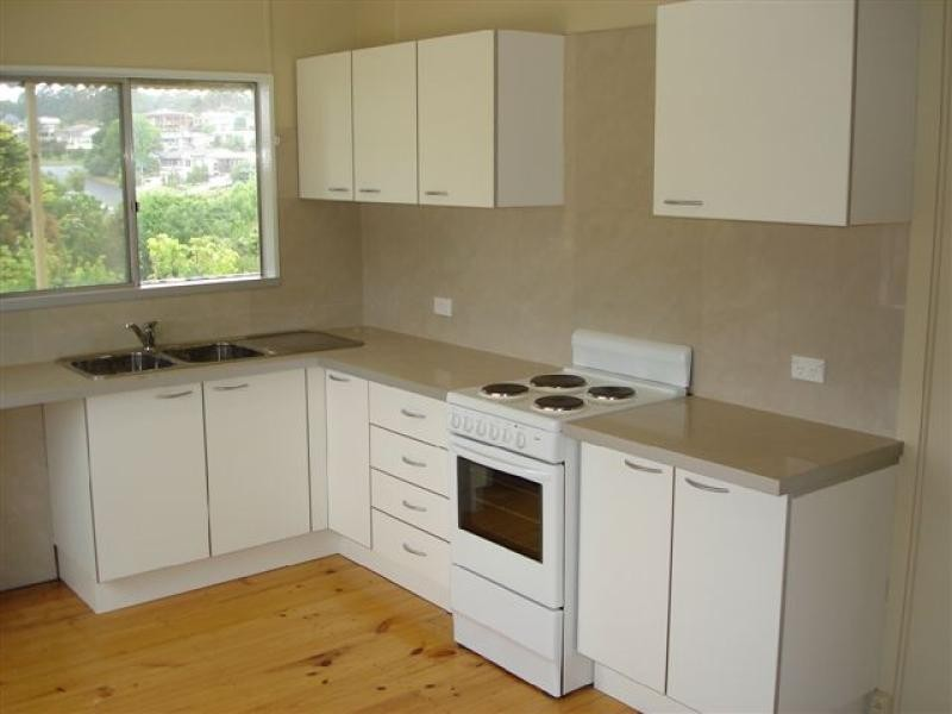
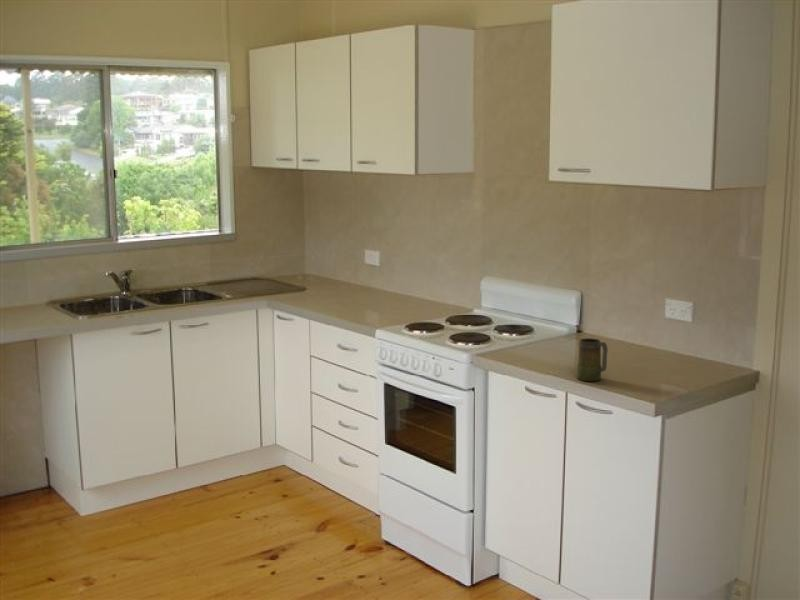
+ mug (593, 359)
